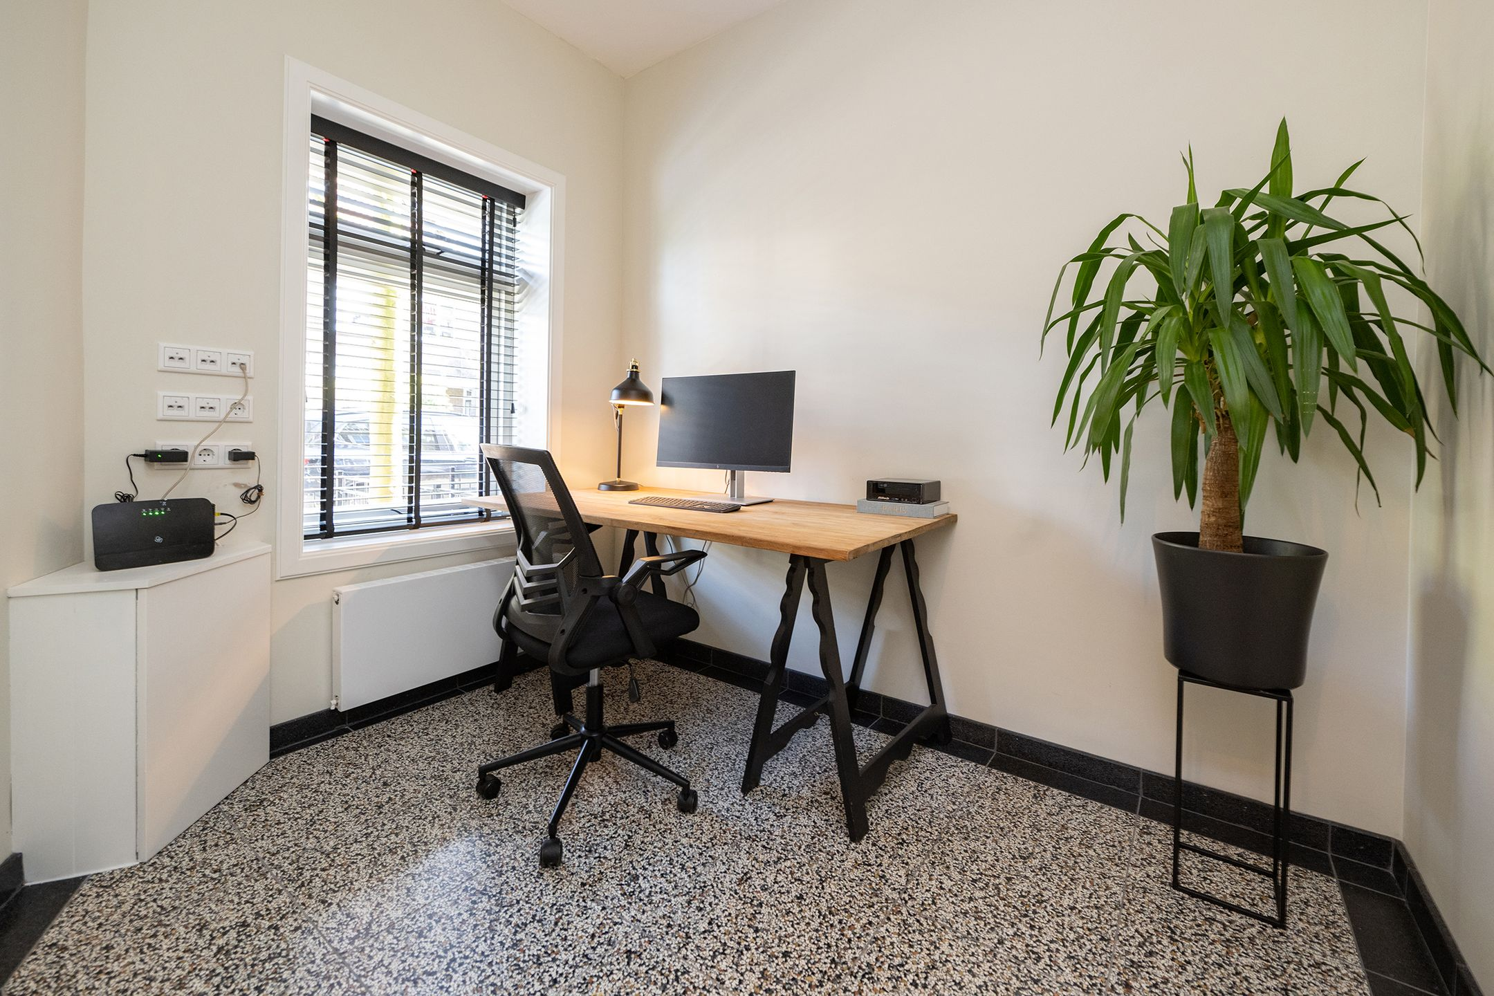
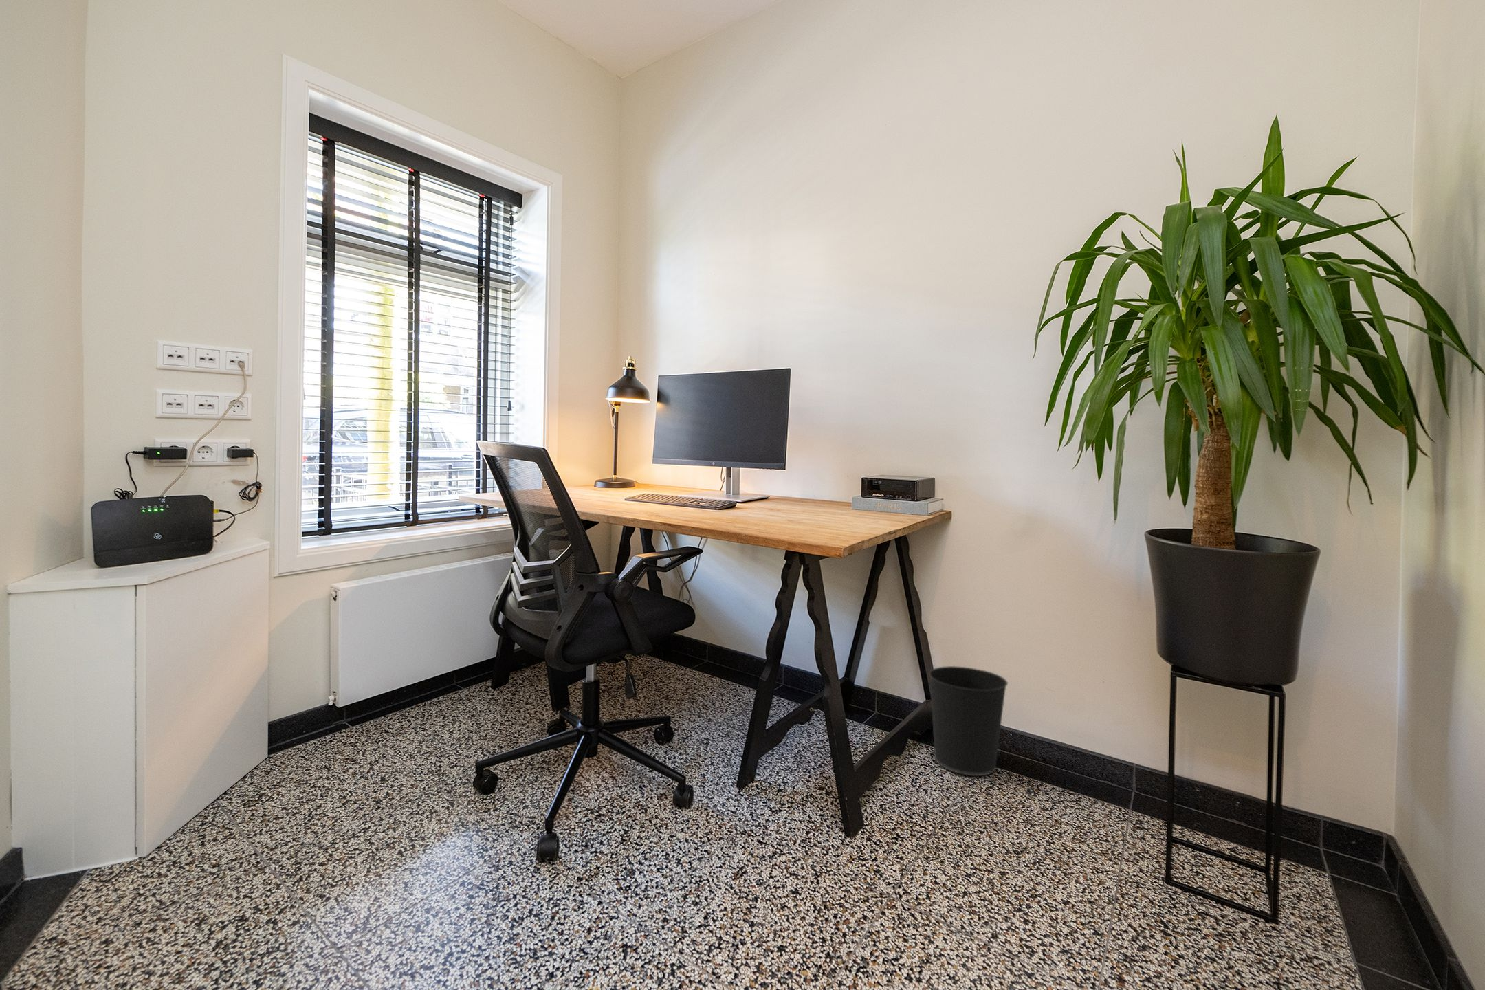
+ wastebasket (966, 719)
